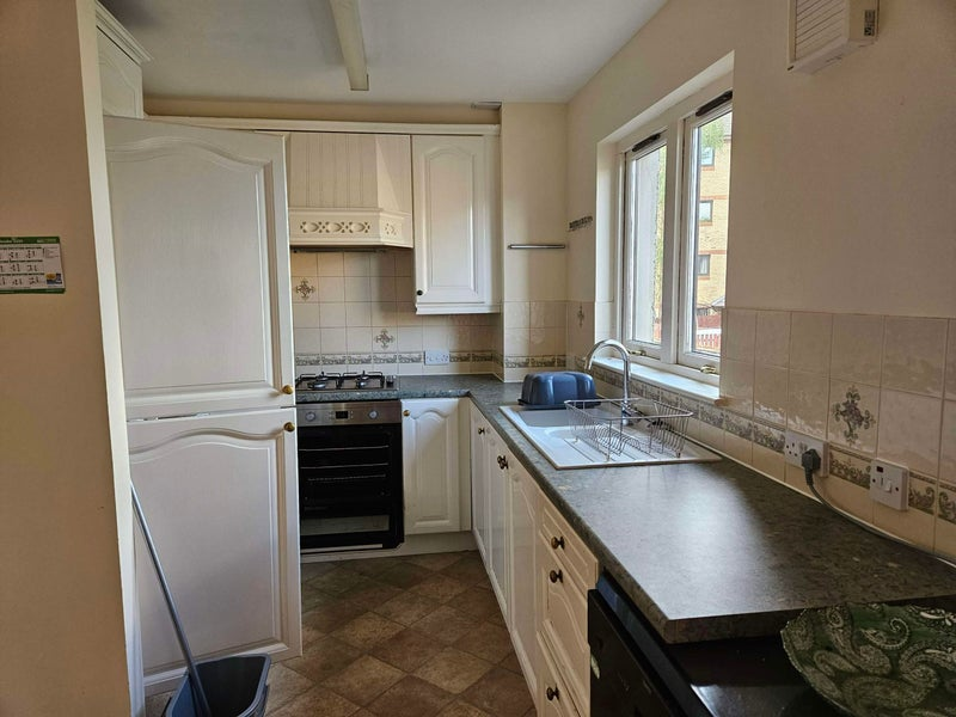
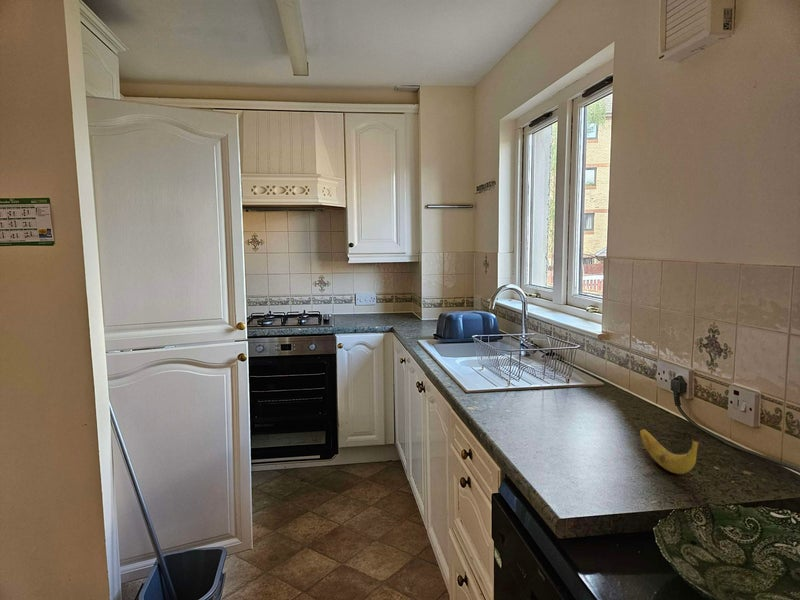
+ banana (663, 447)
